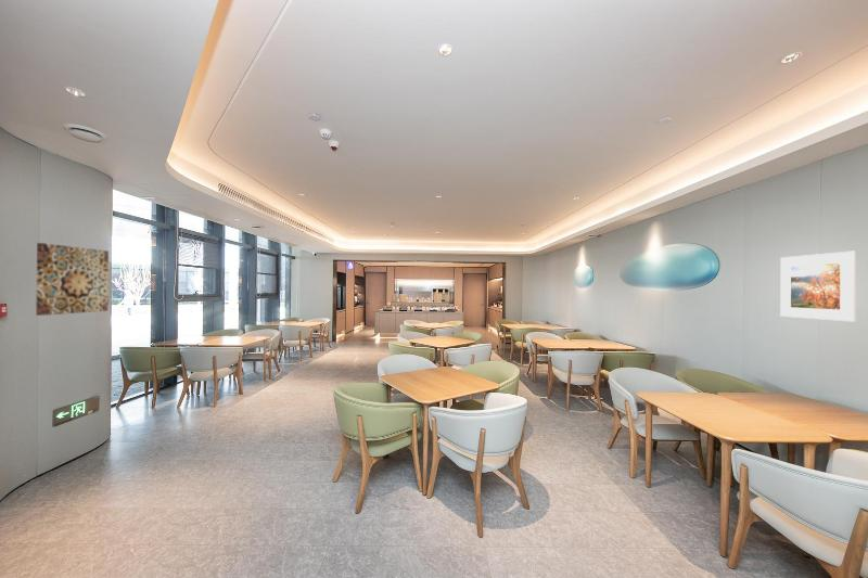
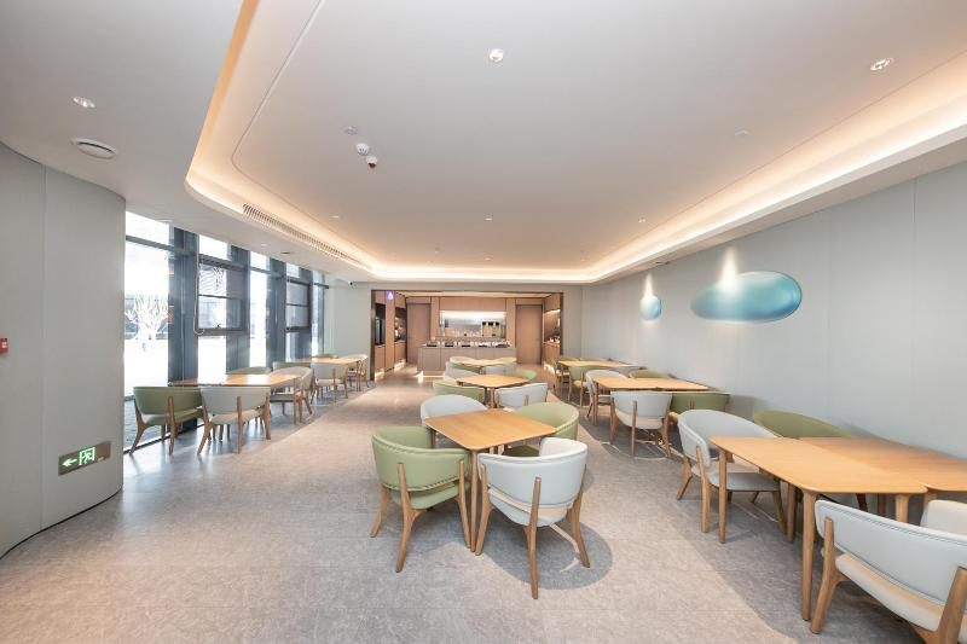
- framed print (814, 286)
- wall art (75, 280)
